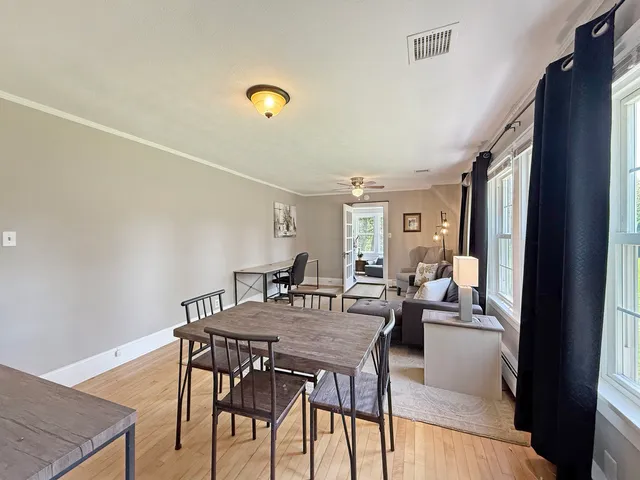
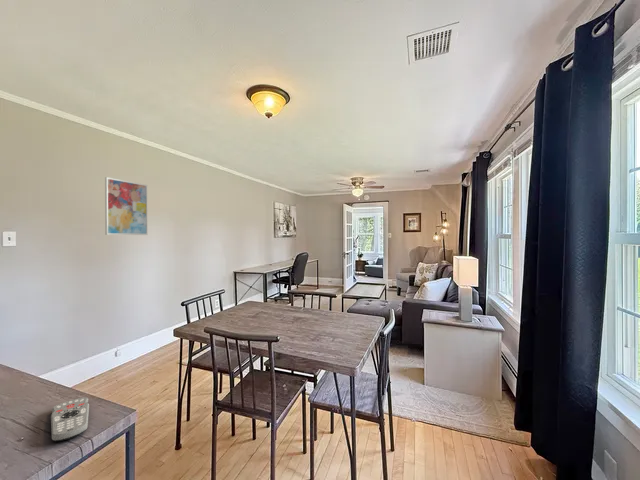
+ remote control (70, 418)
+ wall art (127, 208)
